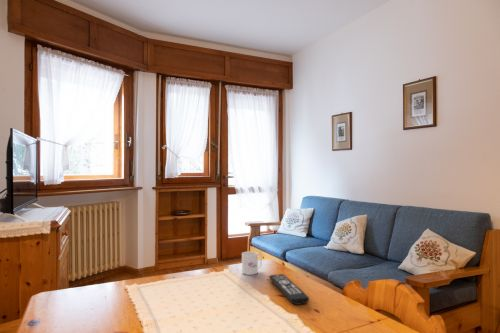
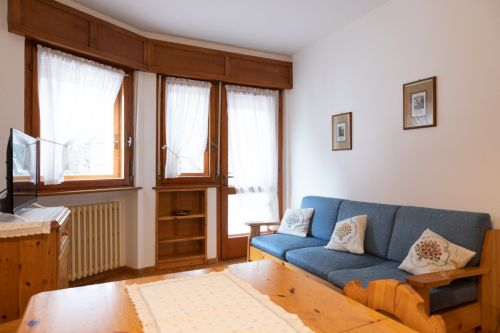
- mug (252, 262)
- remote control (287, 288)
